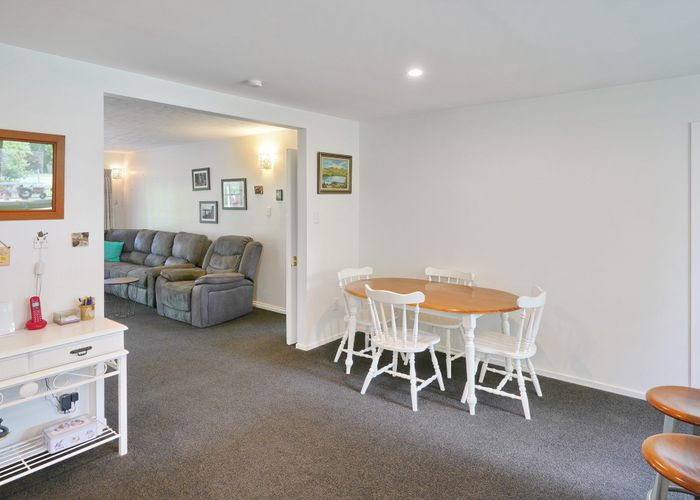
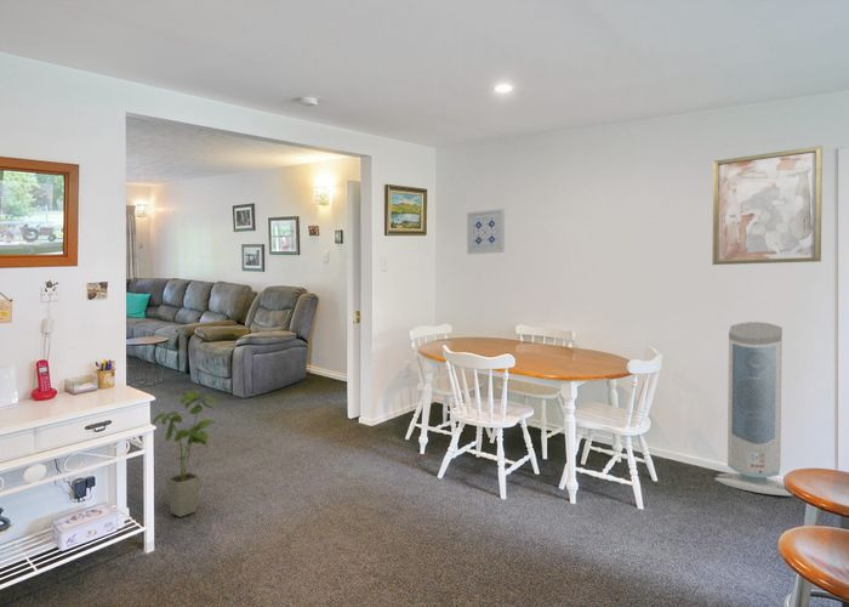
+ air purifier (753, 404)
+ wall art (764, 208)
+ house plant (189, 450)
+ wall art (485, 232)
